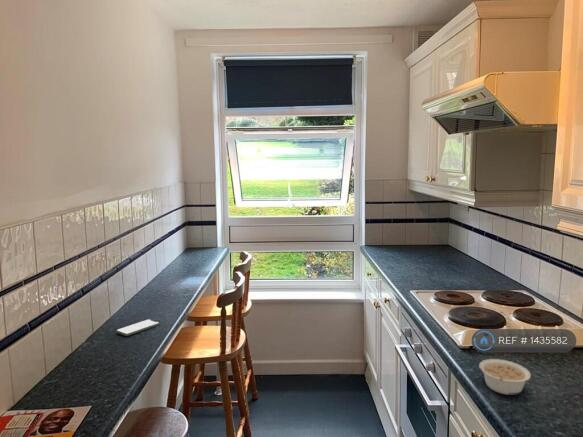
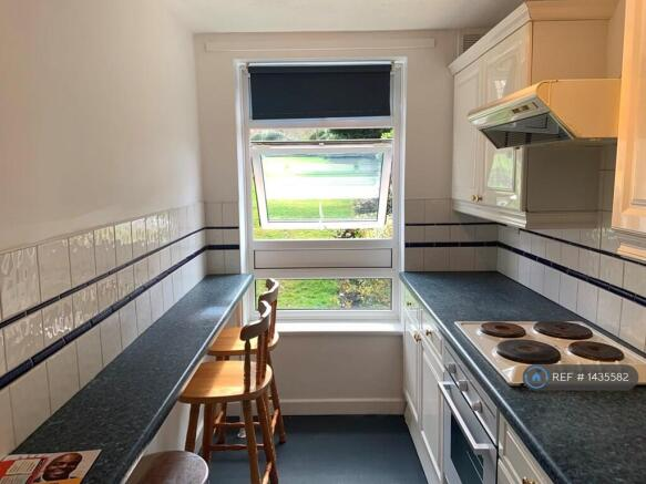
- legume (505, 377)
- smartphone (138, 327)
